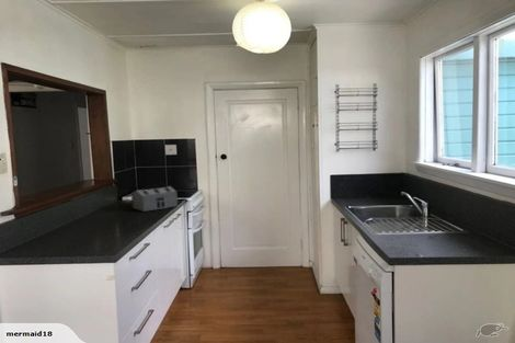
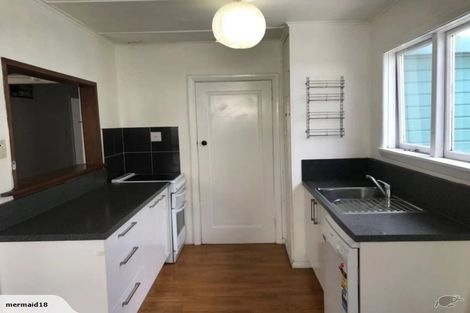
- toaster (153, 197)
